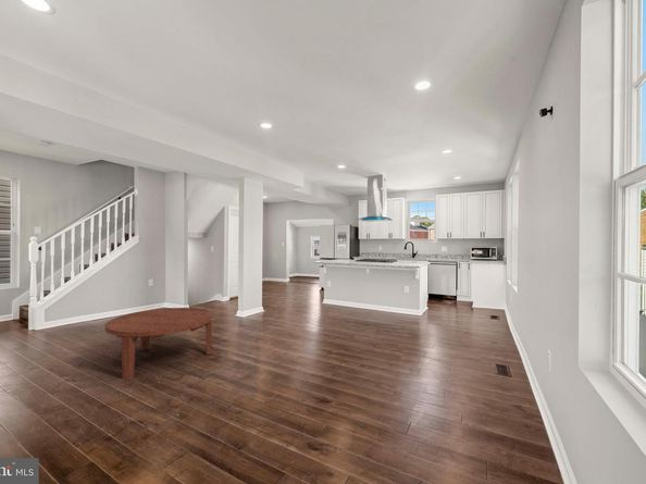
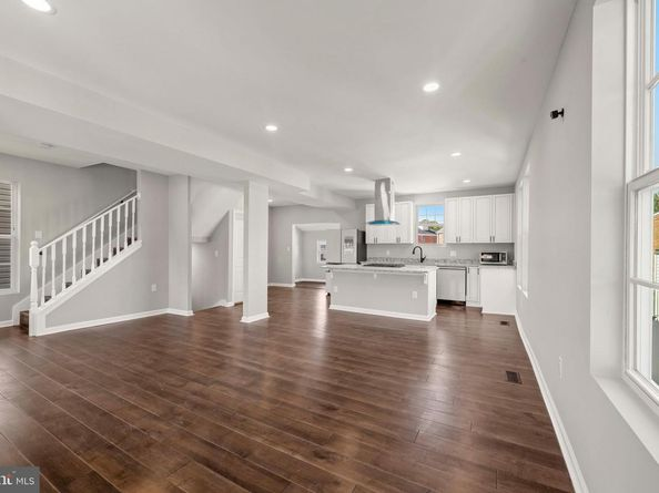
- coffee table (160, 336)
